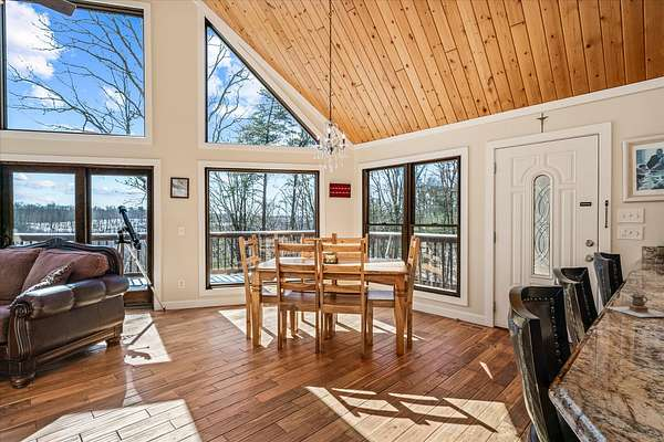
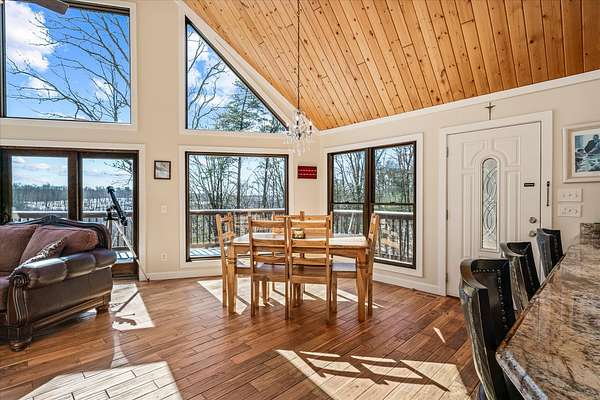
- teapot (637, 302)
